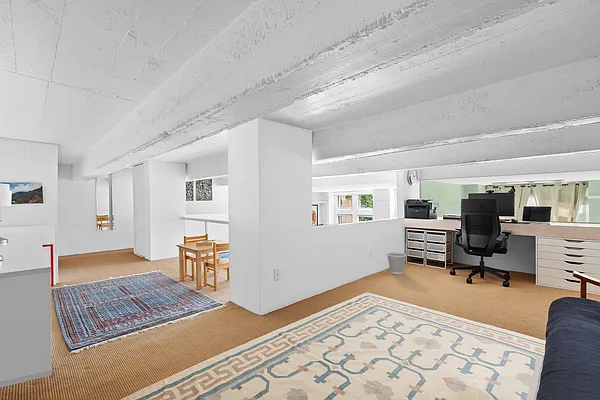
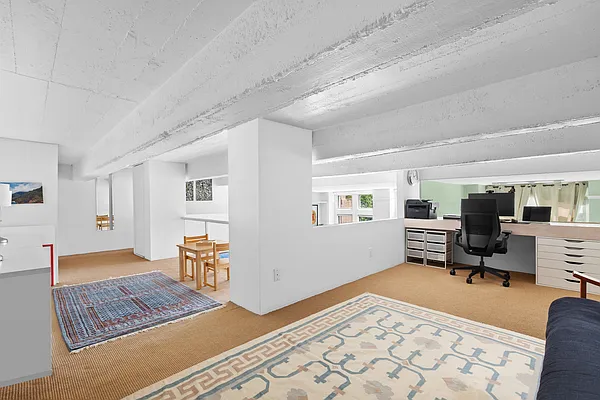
- wastebasket (396, 263)
